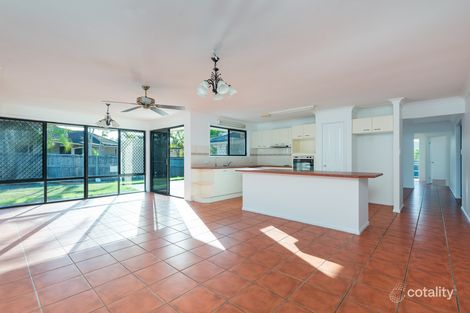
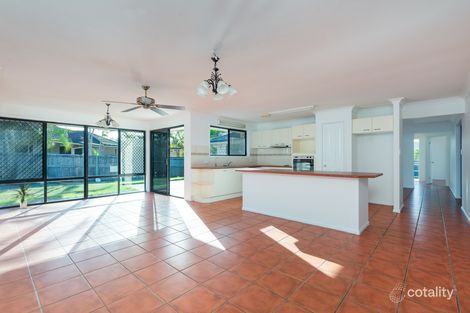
+ indoor plant (22, 195)
